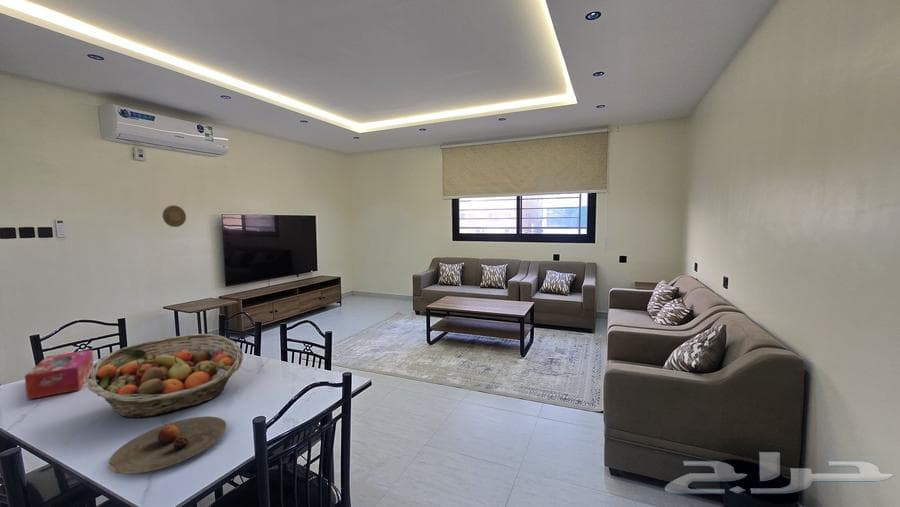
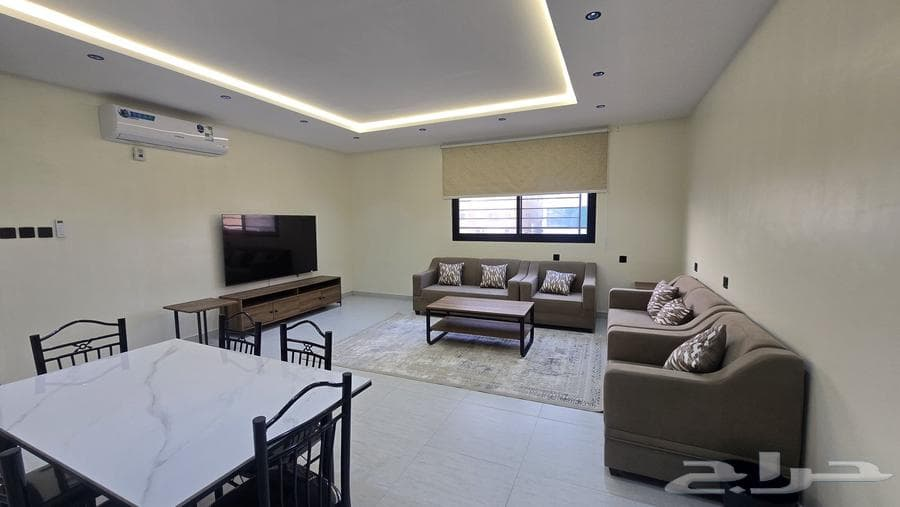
- tissue box (62, 372)
- decorative plate (175, 216)
- fruit basket (173, 372)
- plate (172, 437)
